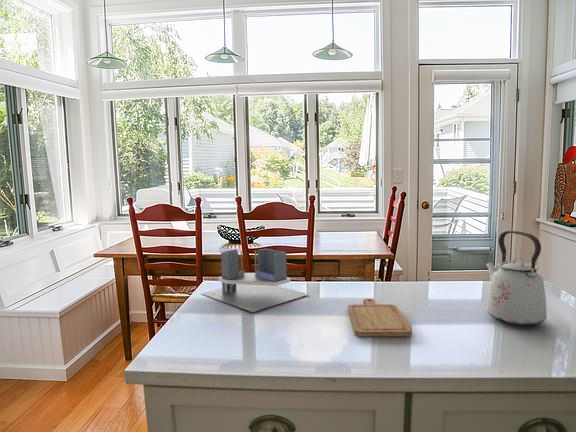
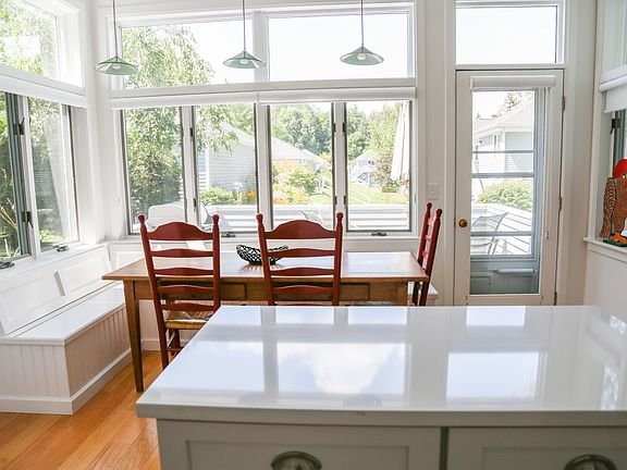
- kettle (510, 274)
- chopping board (375, 315)
- utensil holder (253, 273)
